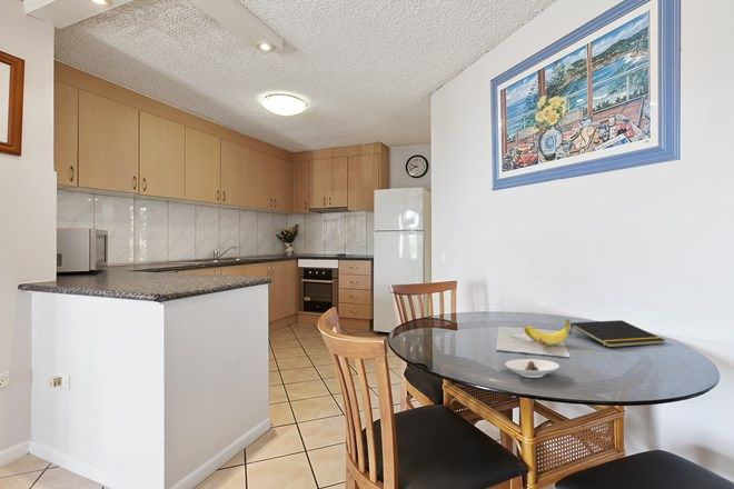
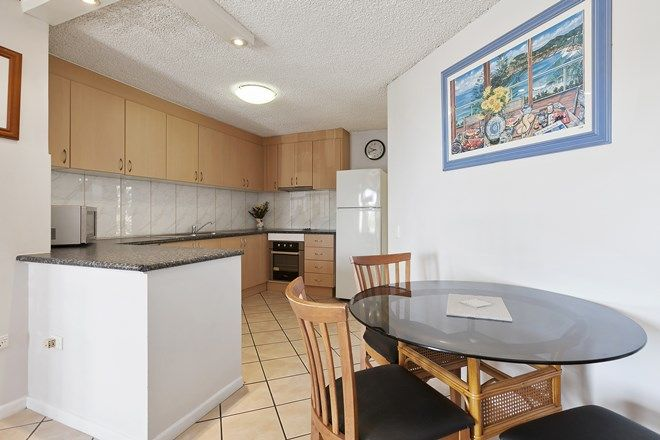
- notepad (615, 332)
- saucer (532, 368)
- banana (547, 333)
